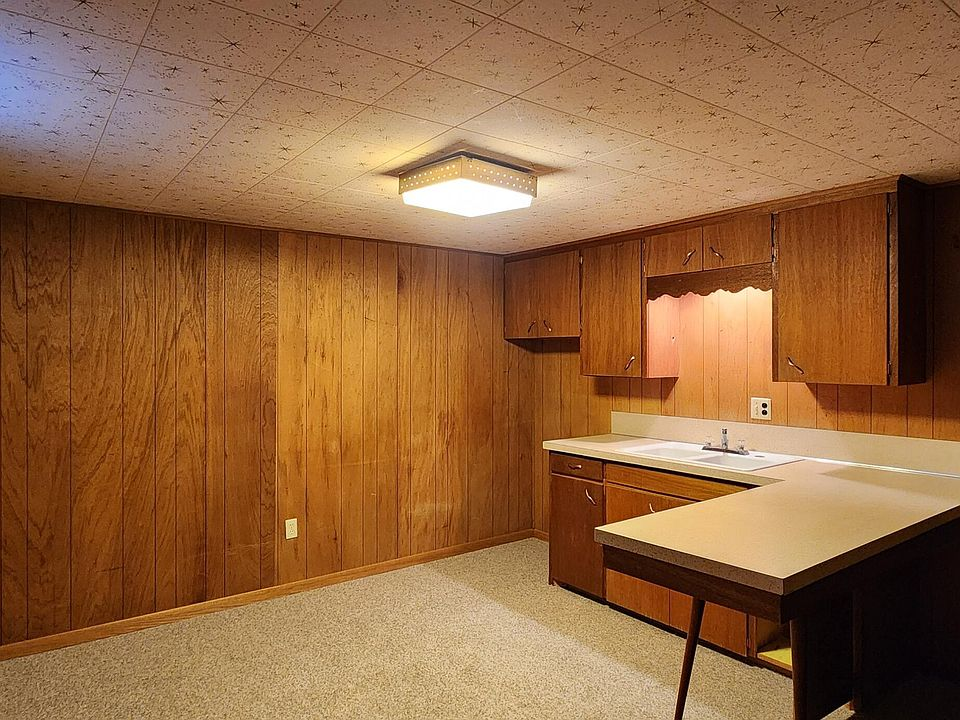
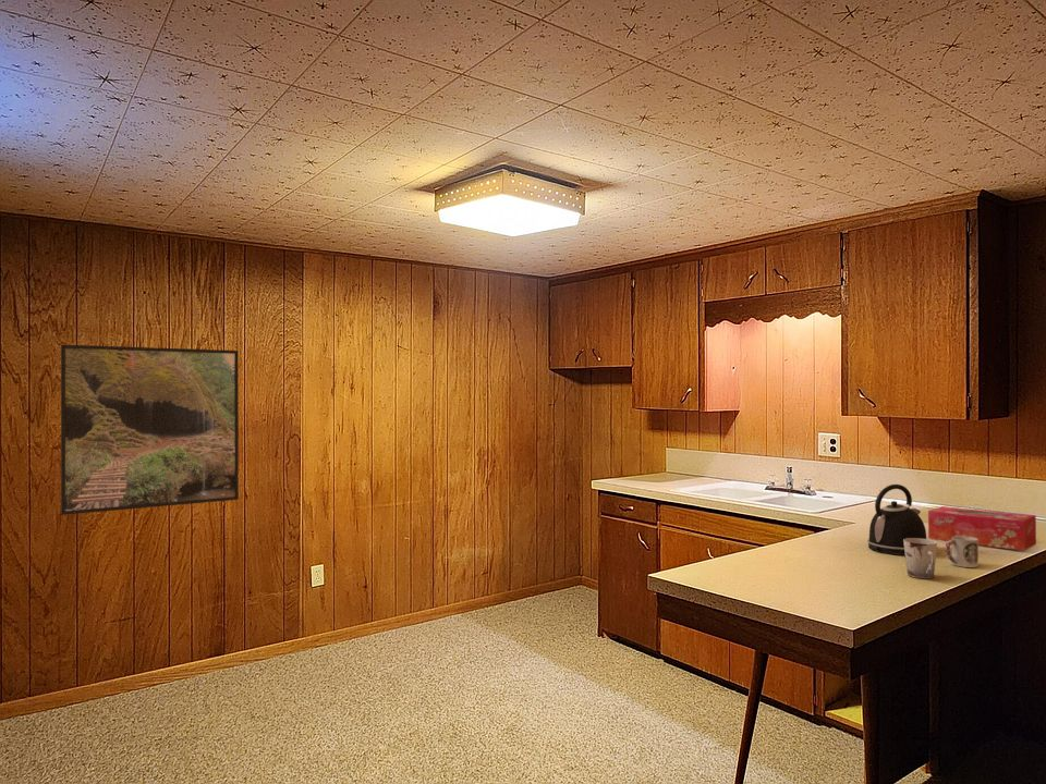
+ tissue box (981, 527)
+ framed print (155, 427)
+ cup (960, 551)
+ kettle (897, 516)
+ cup (923, 560)
